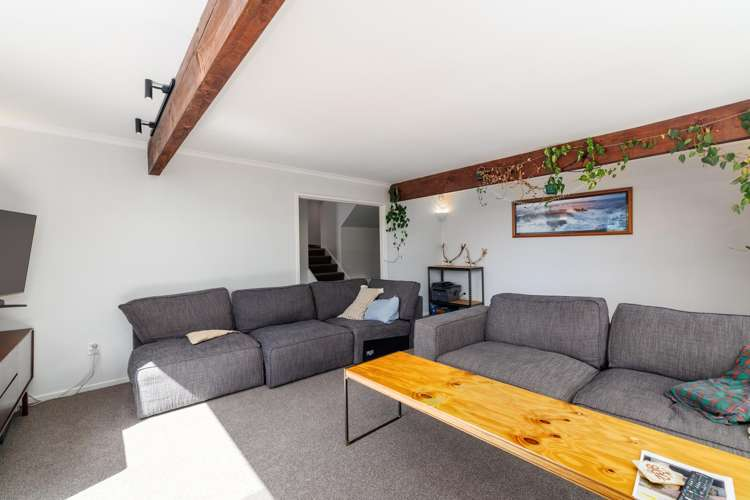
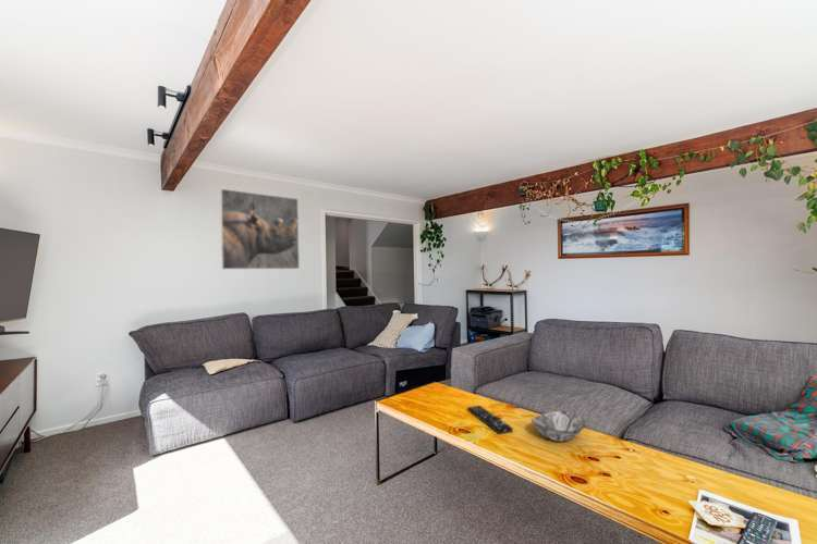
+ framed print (261, 231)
+ decorative bowl (558, 428)
+ remote control (488, 418)
